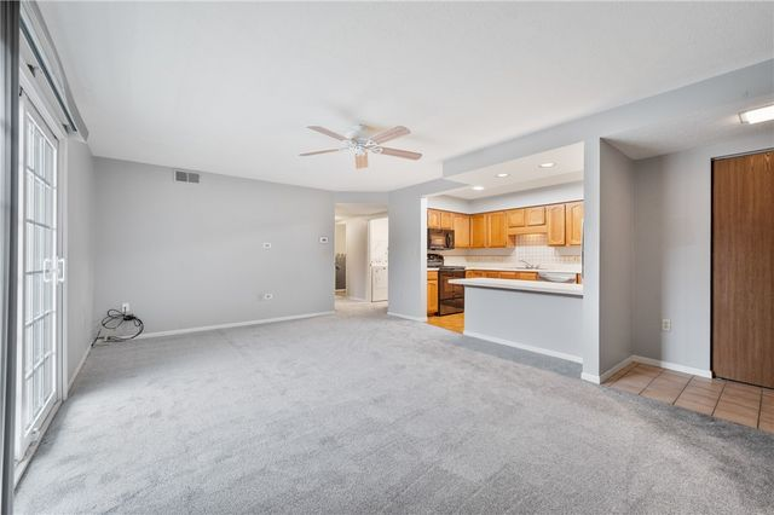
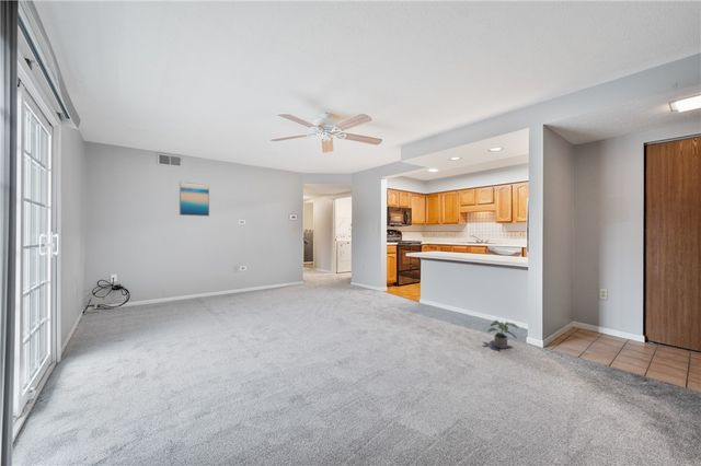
+ wall art (194, 199)
+ potted plant (502, 334)
